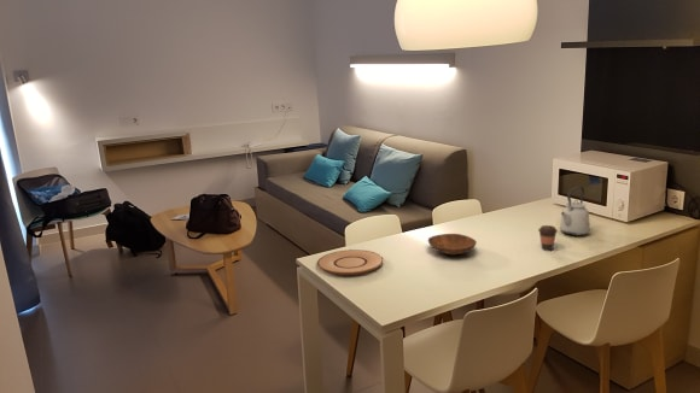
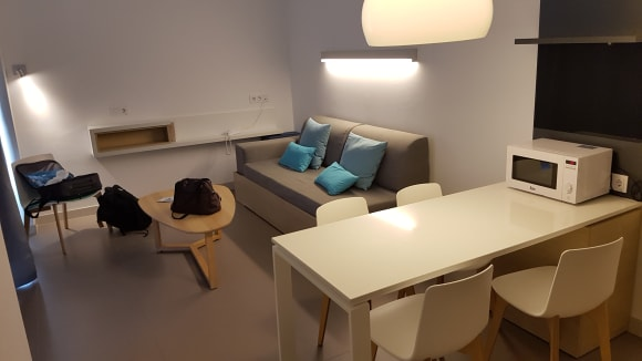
- bowl (451, 246)
- plate (350, 262)
- kettle (572, 211)
- coffee cup (547, 237)
